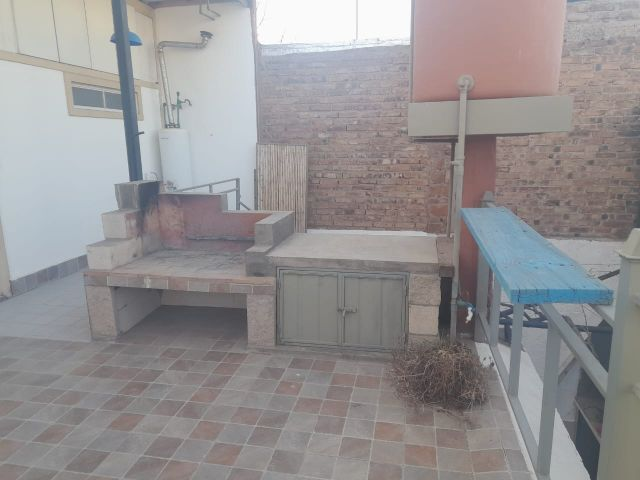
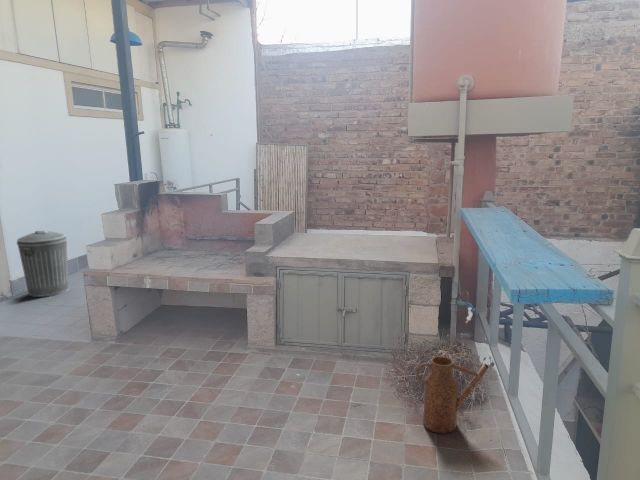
+ trash can (45, 261)
+ watering can (450, 393)
